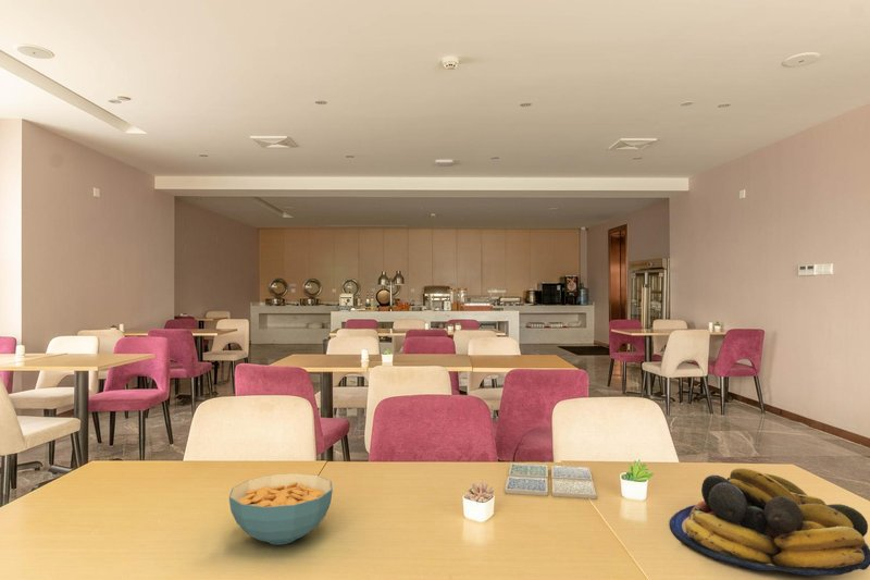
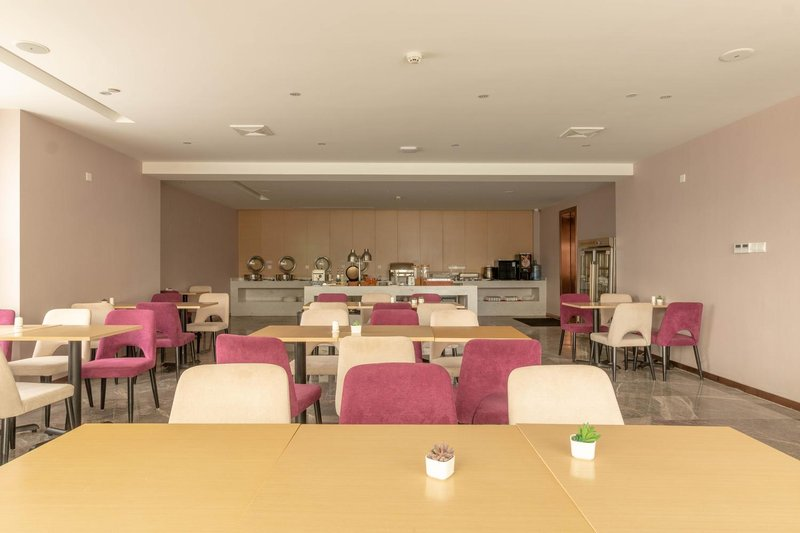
- cereal bowl (282, 513)
- drink coaster (547, 479)
- fruit bowl (763, 506)
